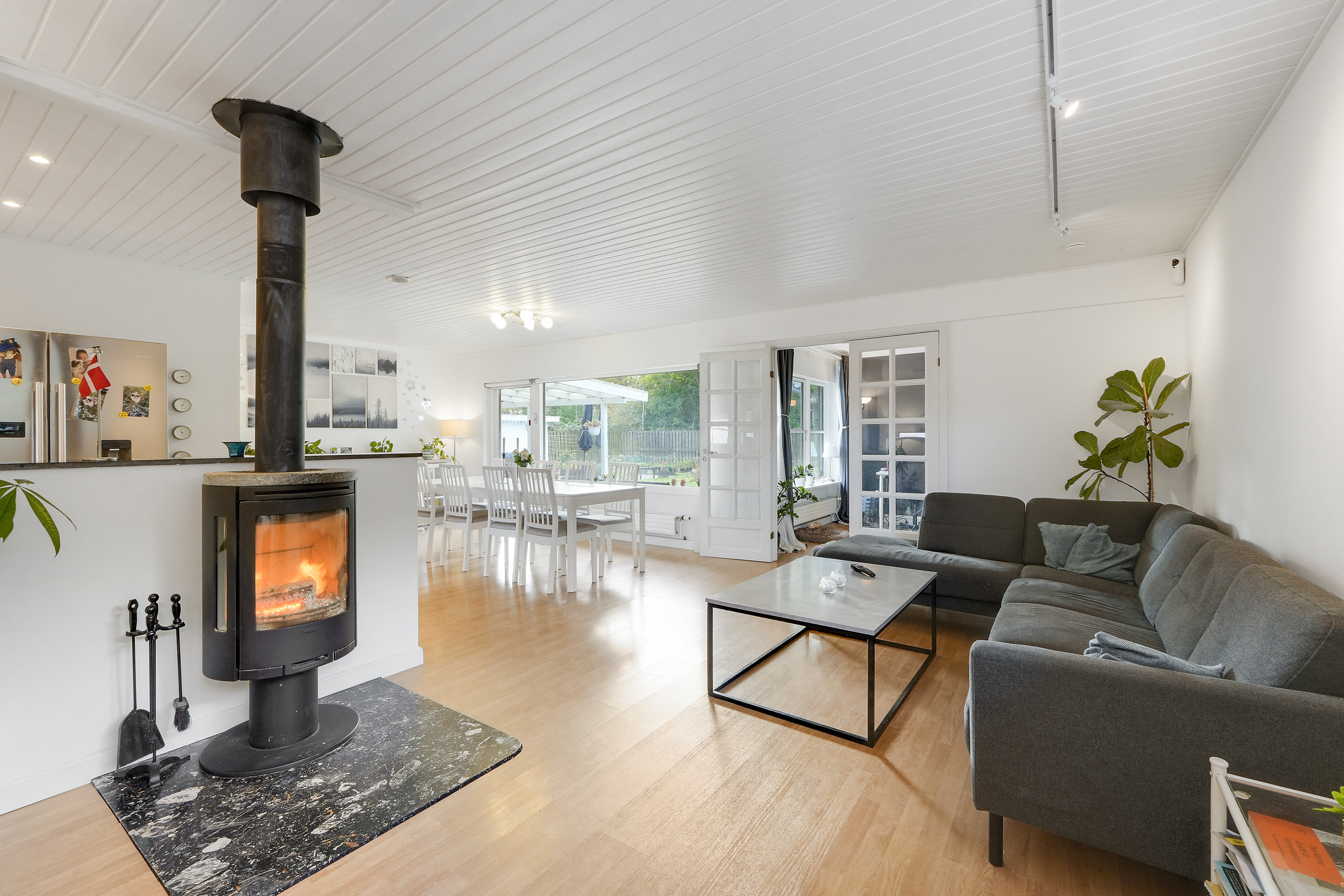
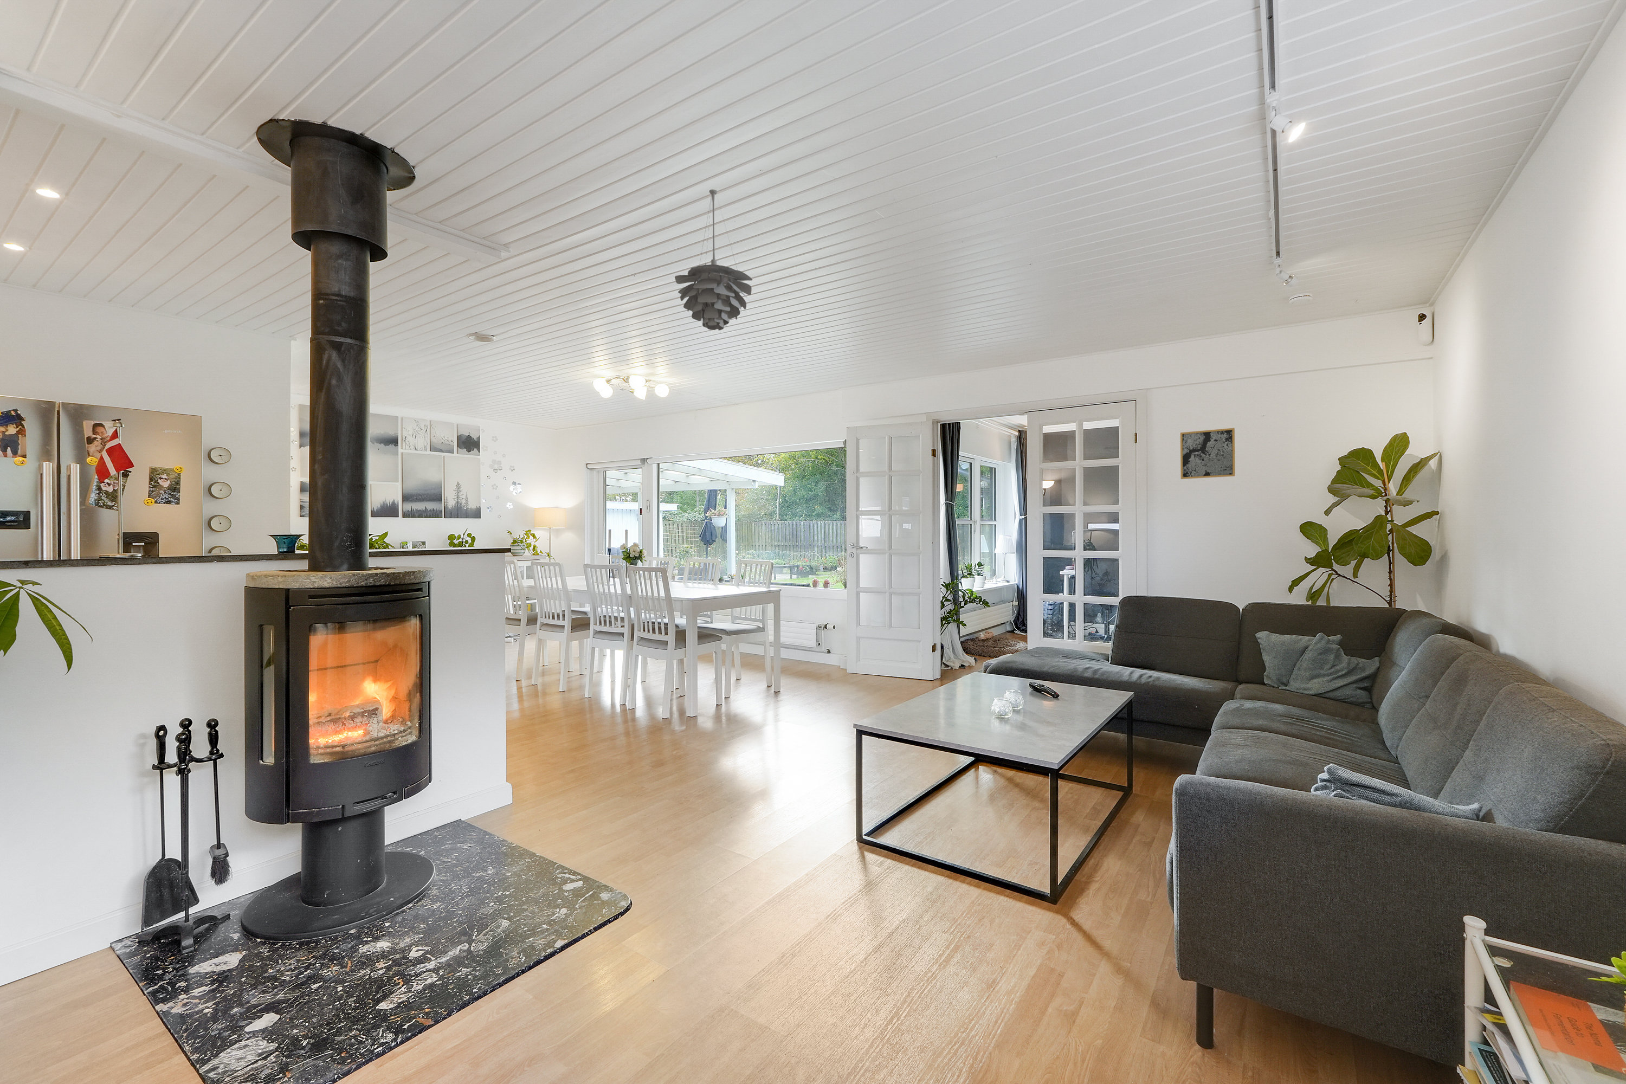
+ pendant light (714, 259)
+ wall art (1207, 454)
